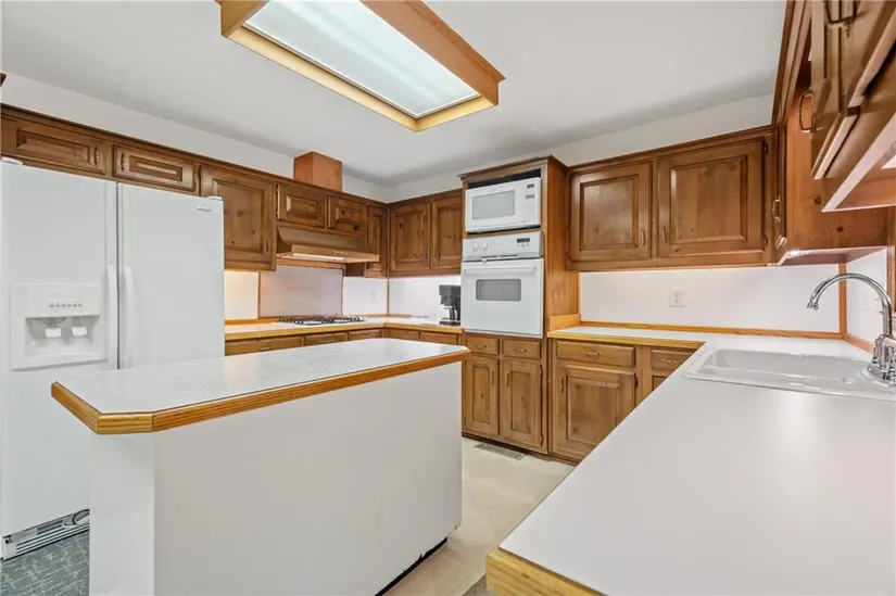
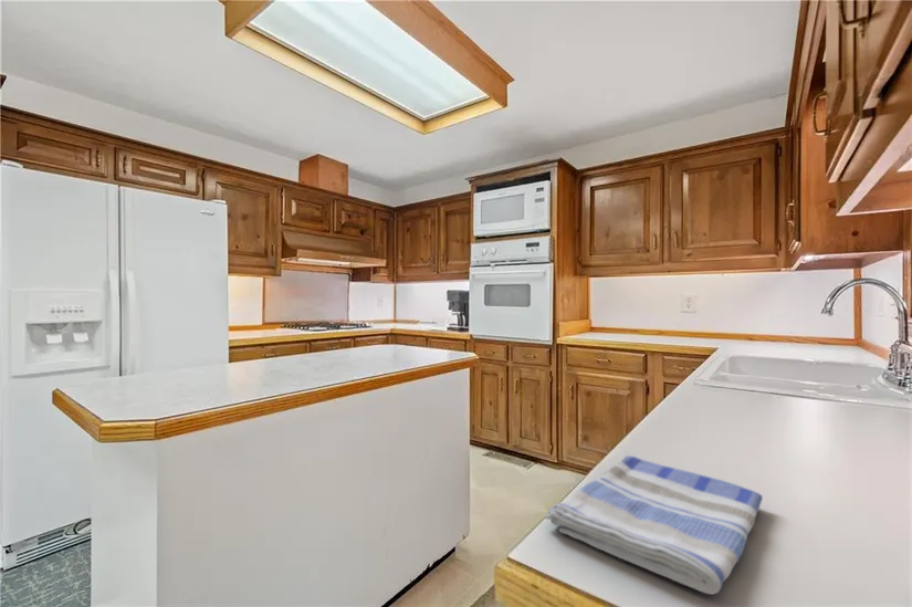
+ dish towel (659, 505)
